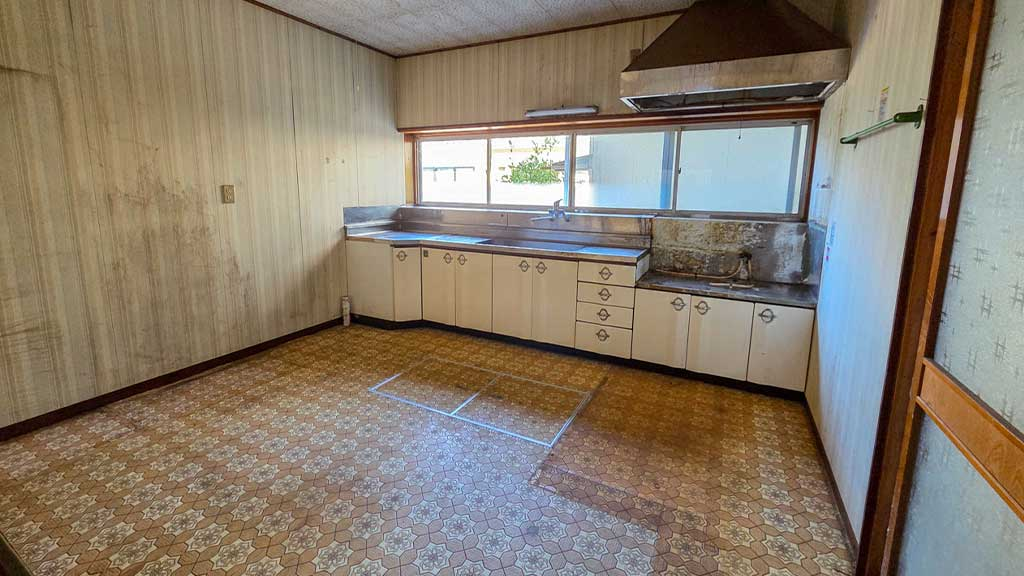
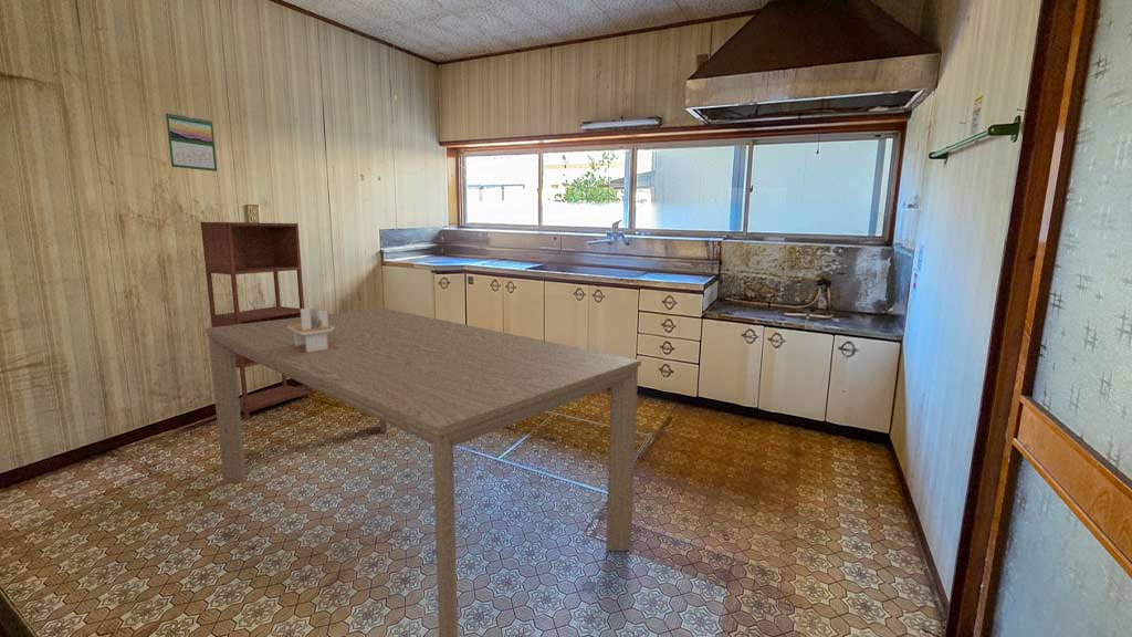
+ calendar (191, 142)
+ napkin holder (312, 326)
+ dining table (402, 429)
+ shelving unit (260, 316)
